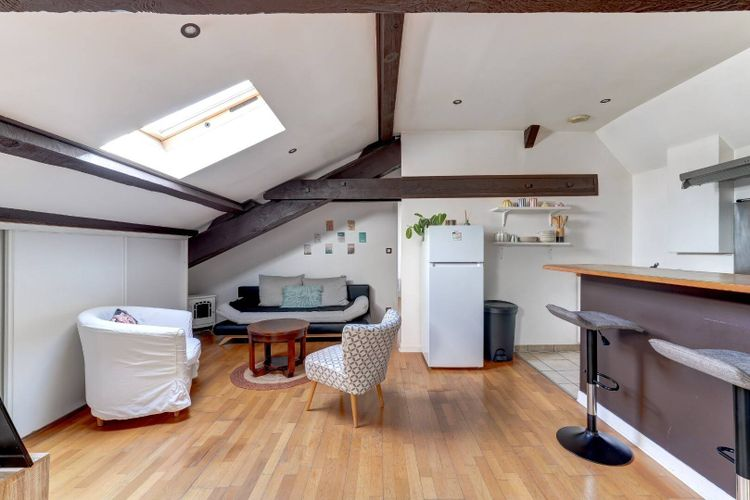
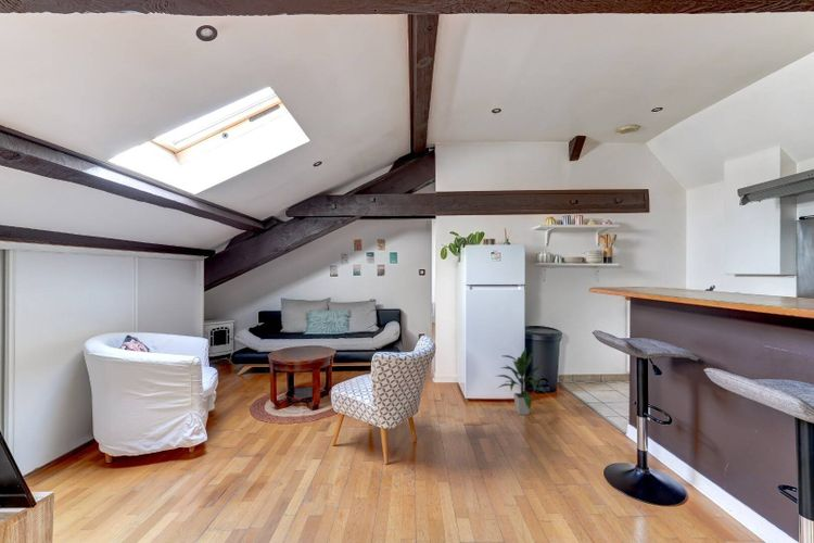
+ indoor plant (521, 380)
